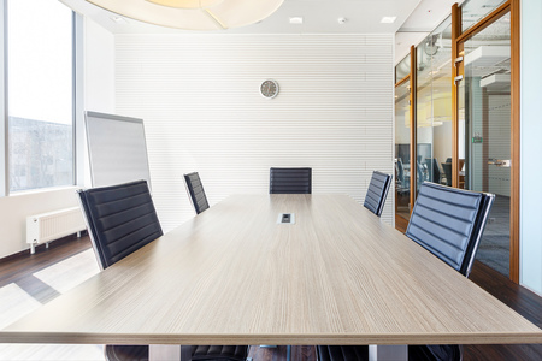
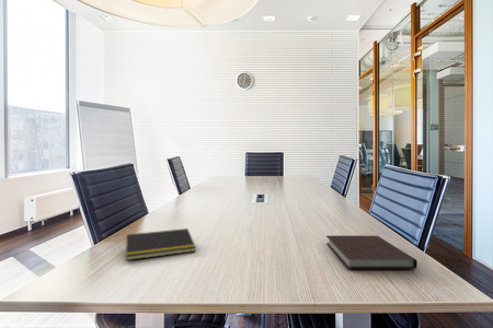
+ notebook (365, 249)
+ notepad (160, 242)
